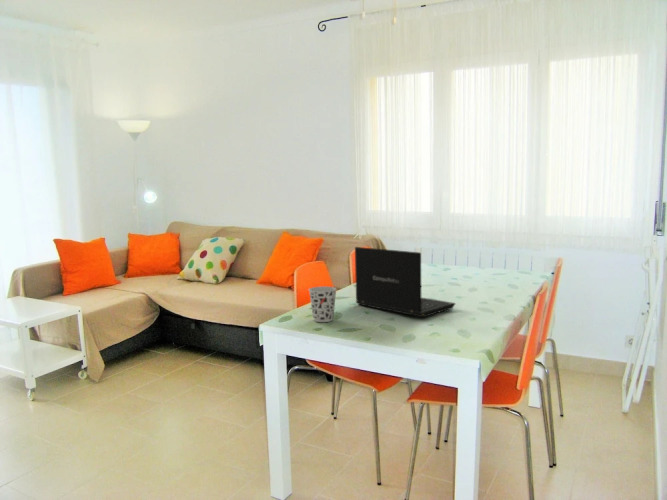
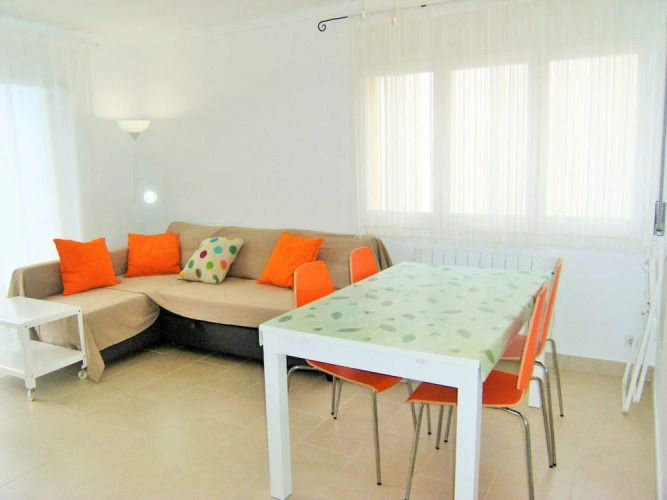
- laptop (404, 277)
- cup (323, 304)
